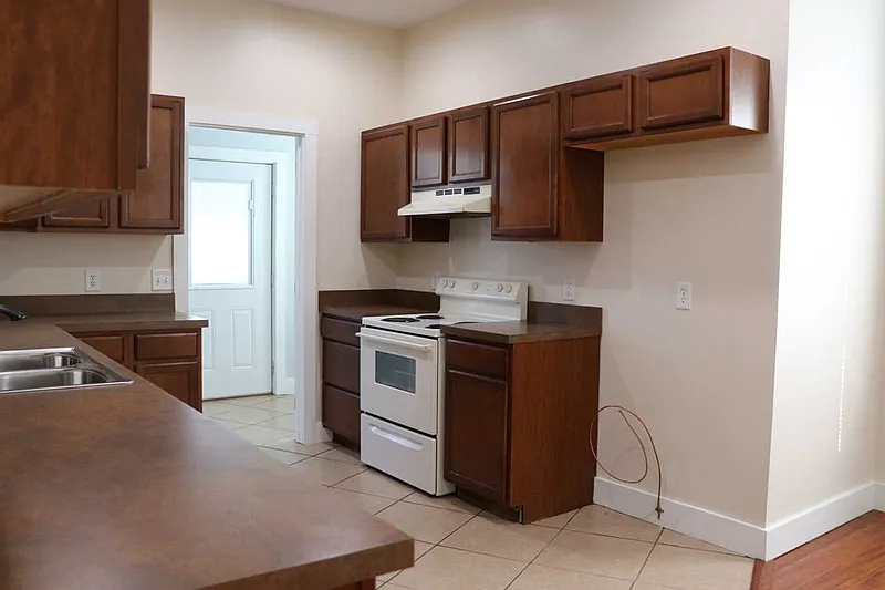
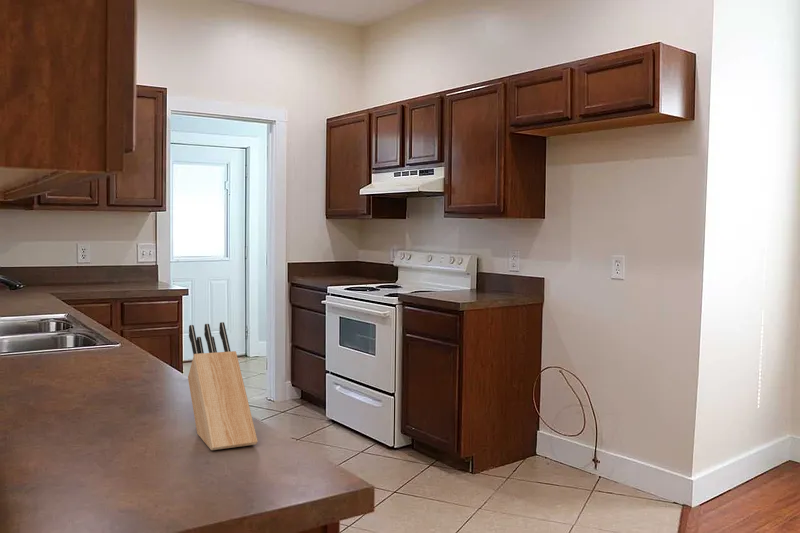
+ knife block (218, 380)
